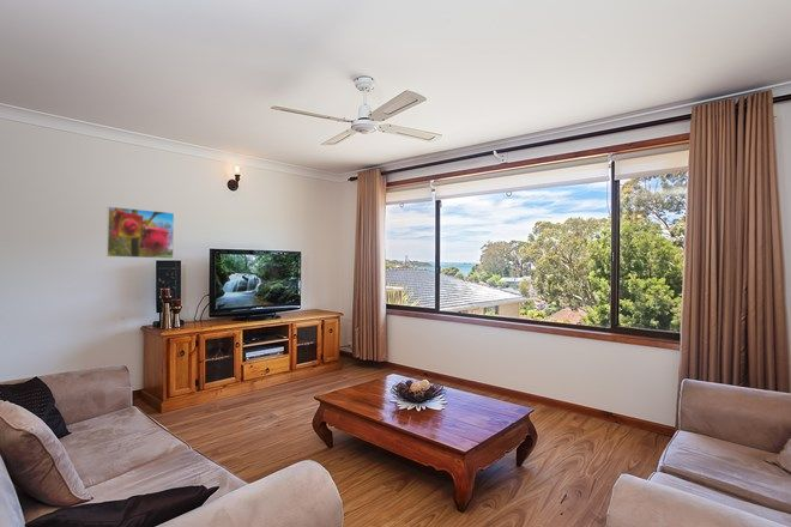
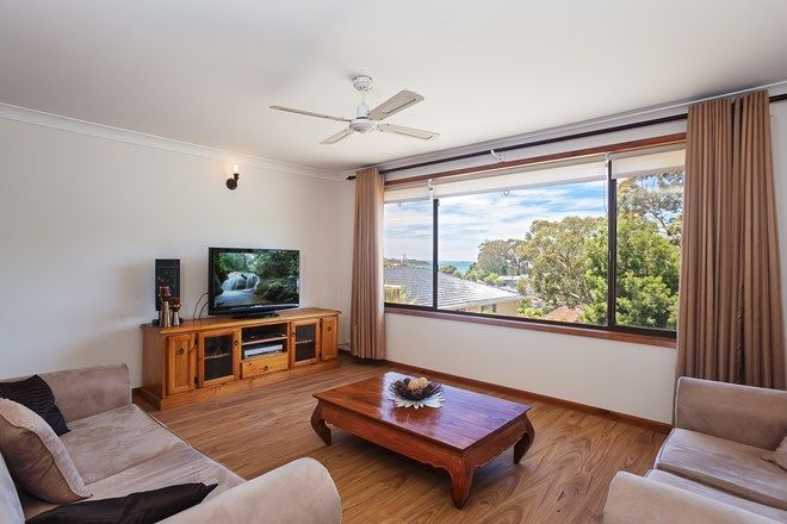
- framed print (141, 234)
